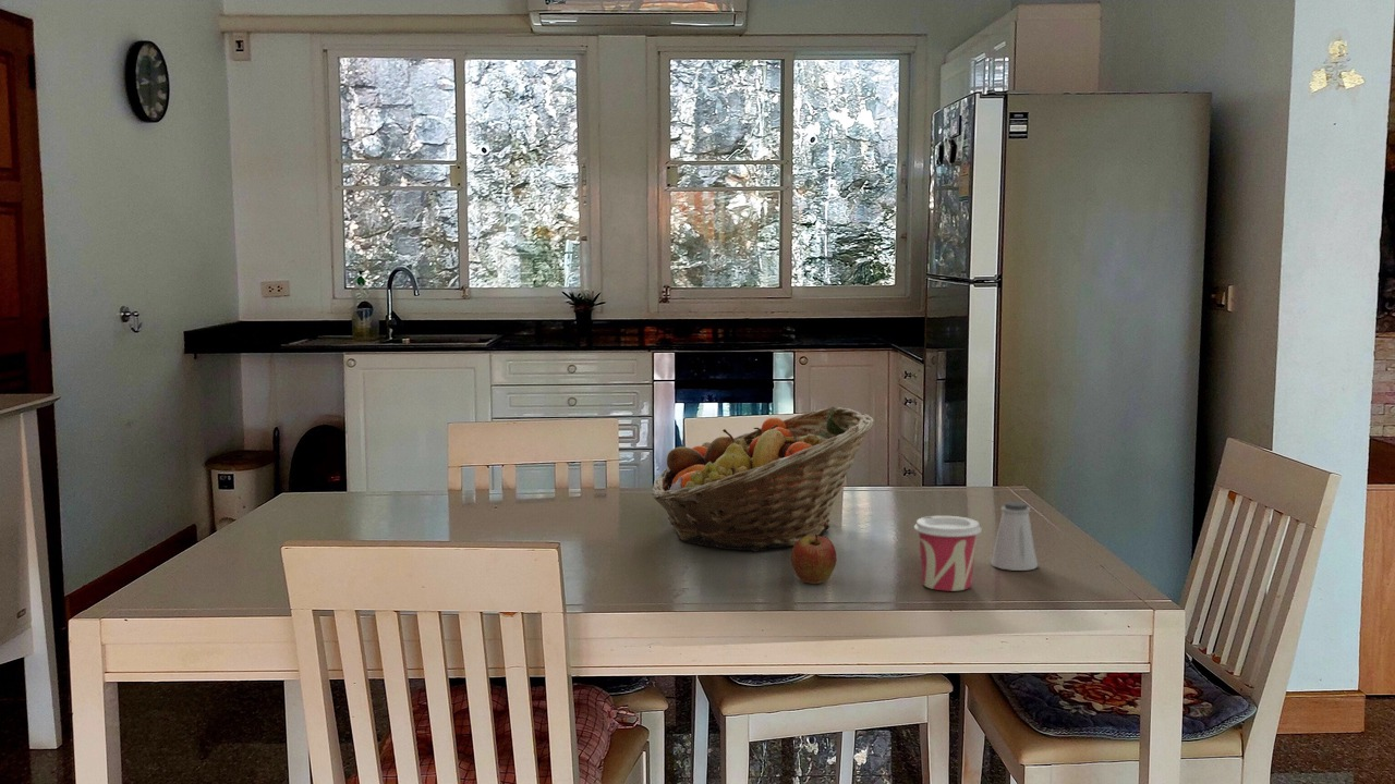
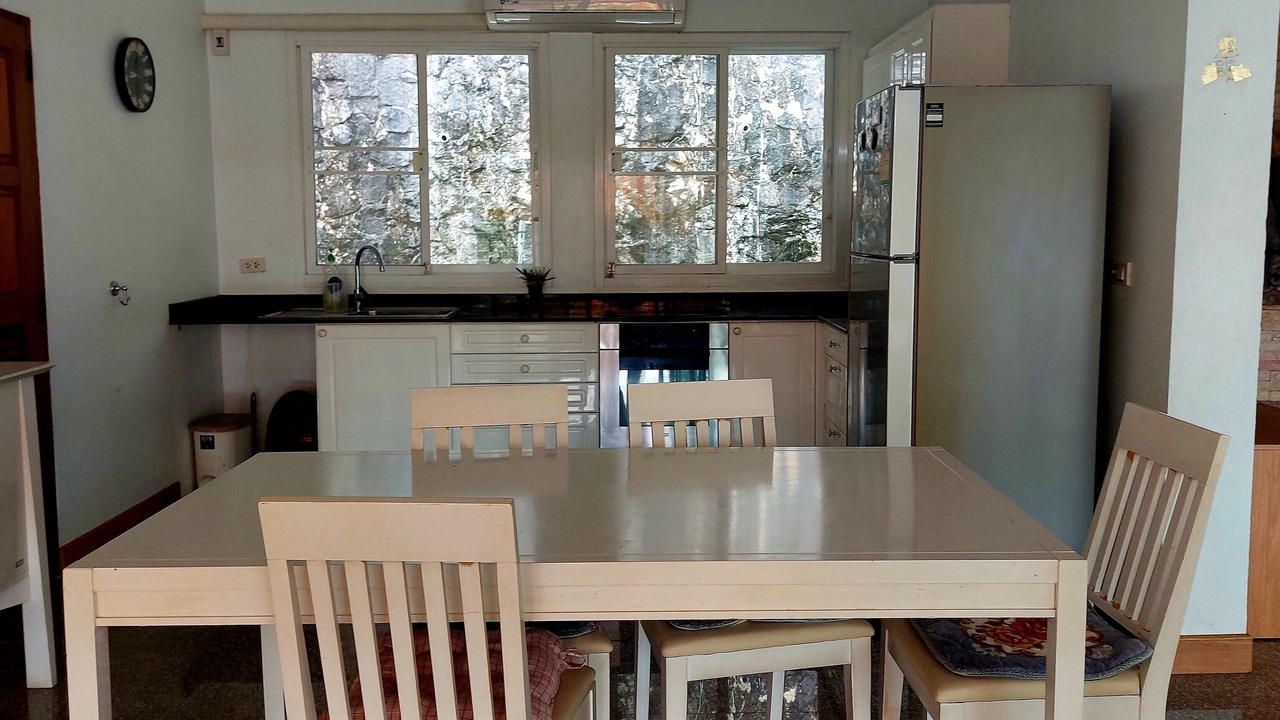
- fruit (813, 556)
- fruit basket (761, 471)
- cup (947, 553)
- saltshaker (1015, 534)
